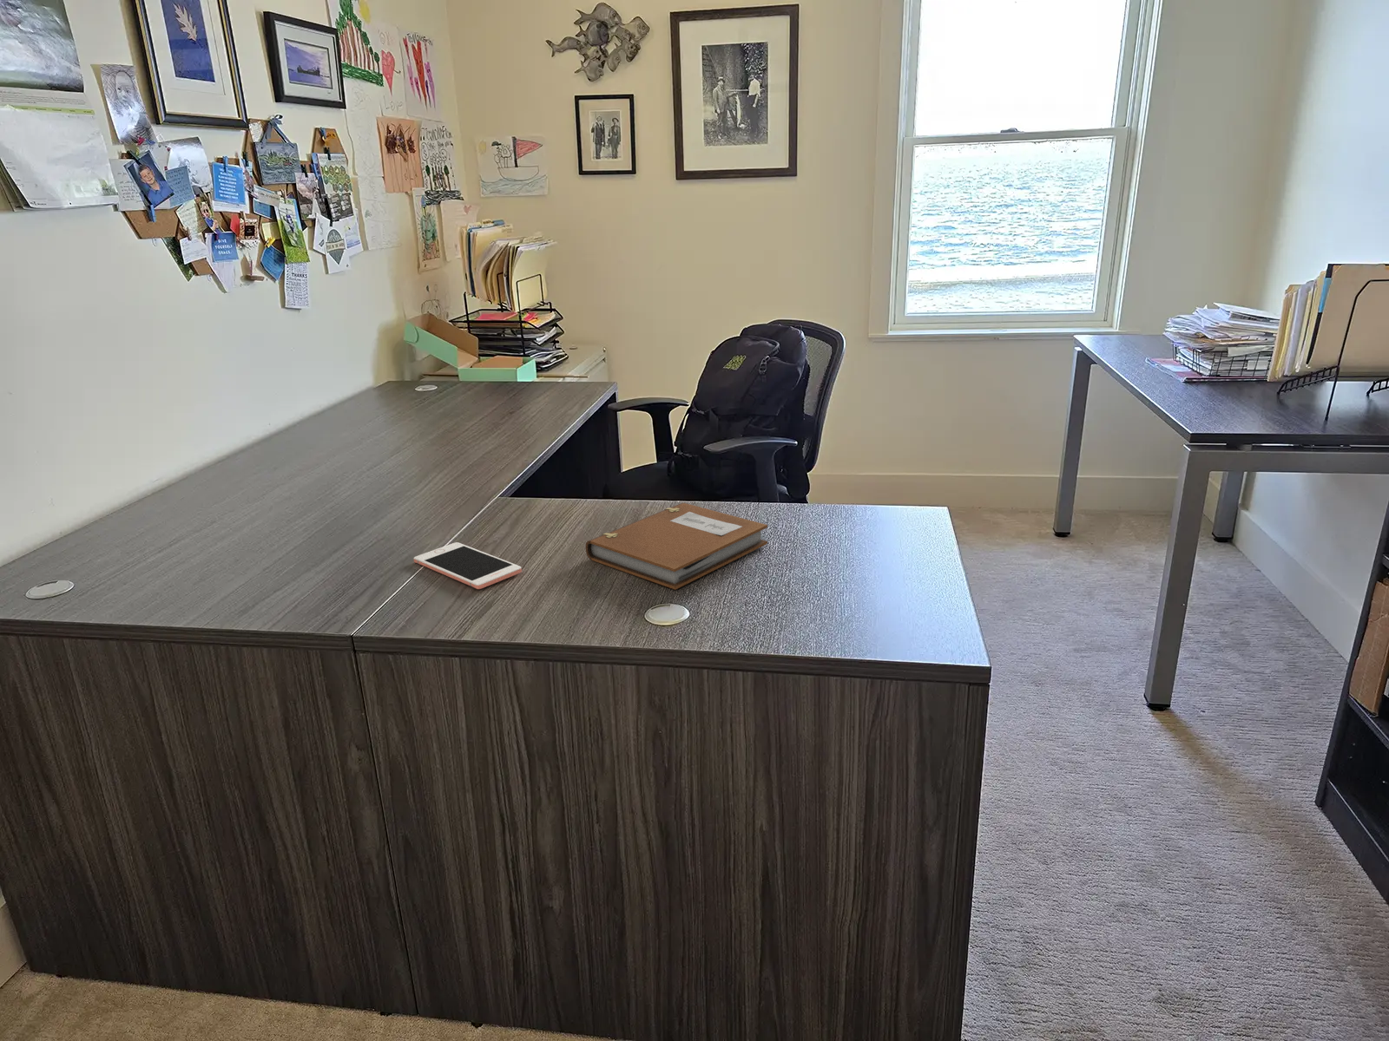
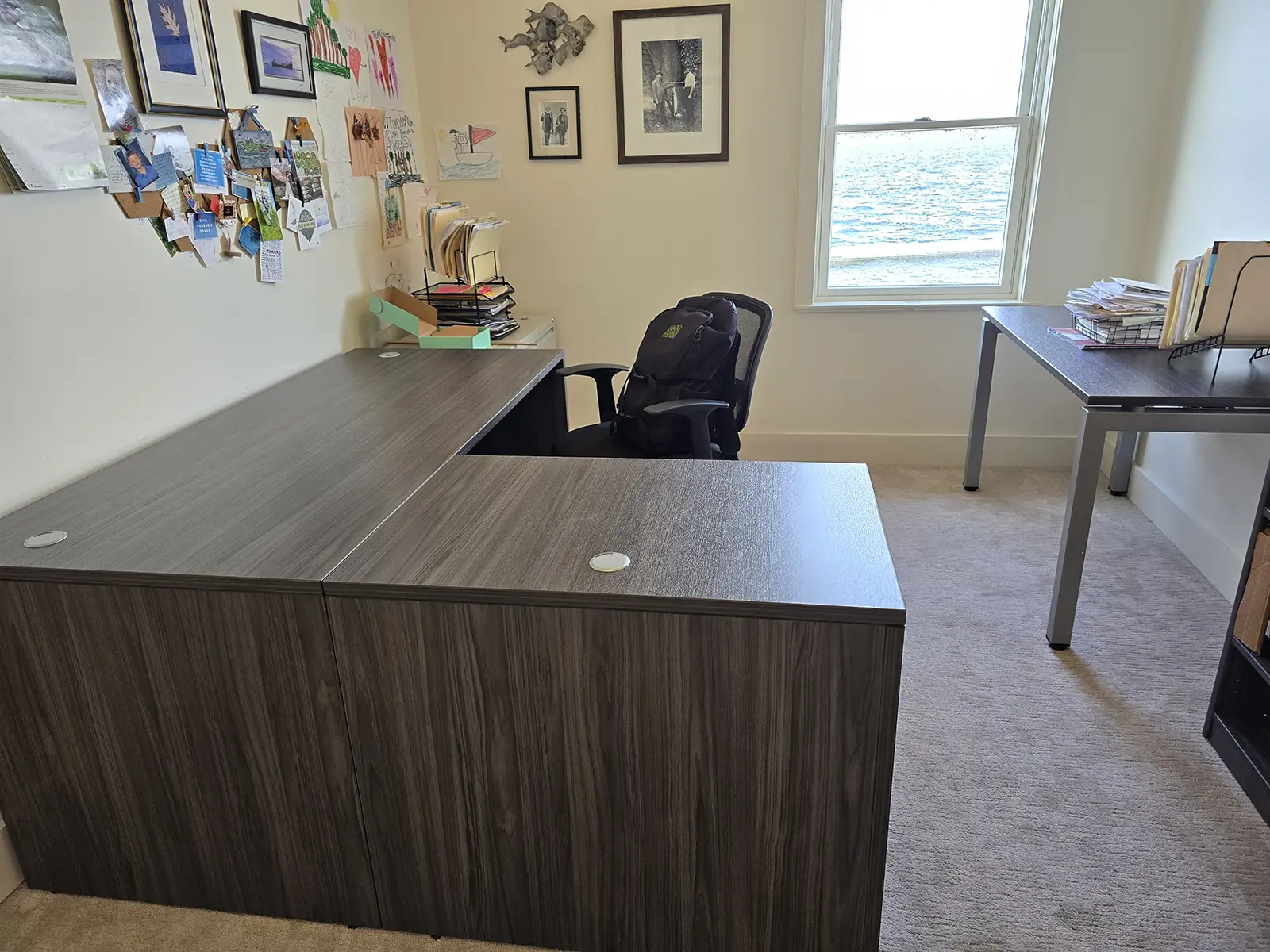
- cell phone (466, 564)
- notebook (680, 539)
